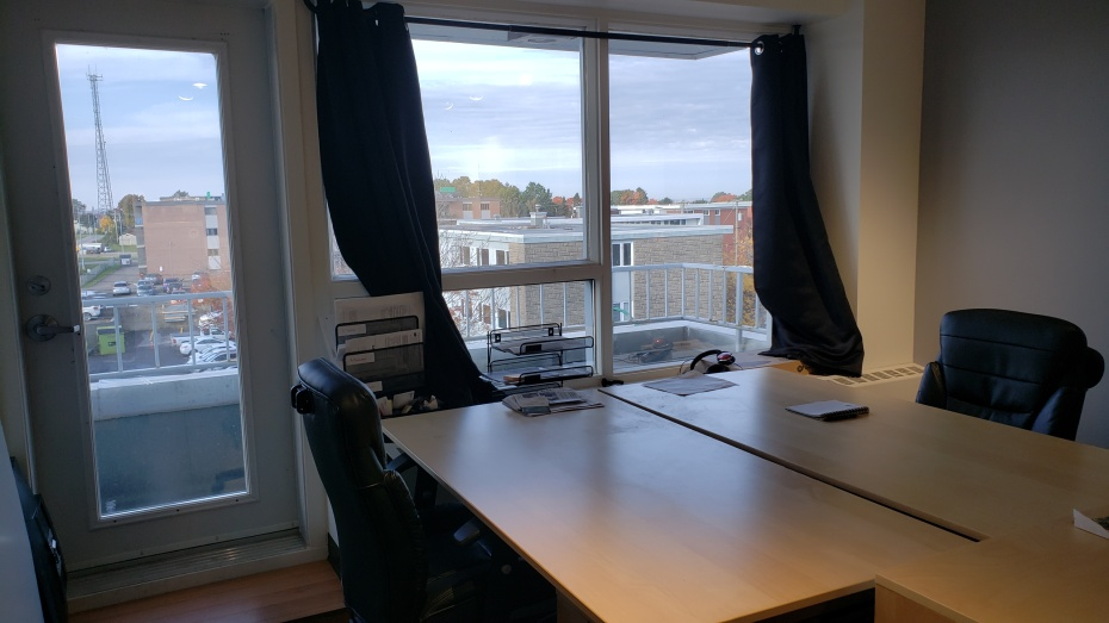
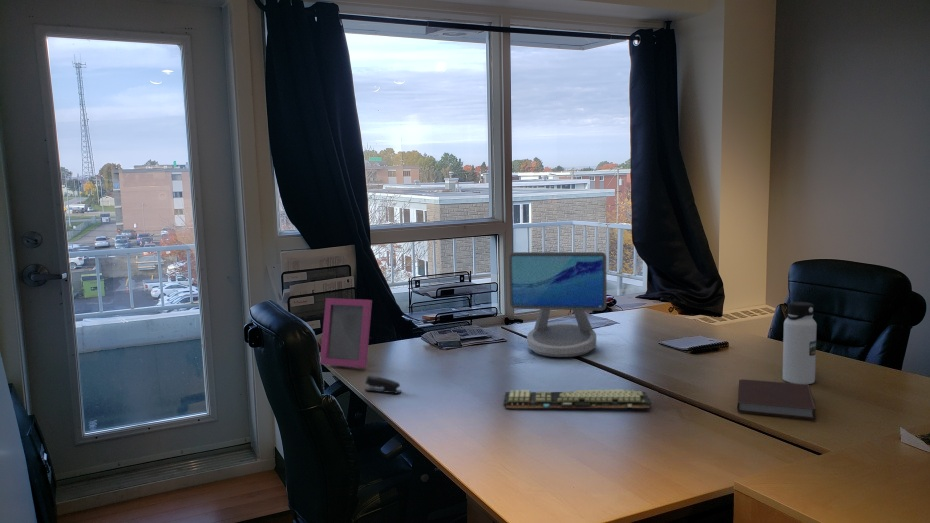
+ notebook (774, 397)
+ picture frame (348, 331)
+ keyboard (575, 398)
+ water bottle (799, 342)
+ computer monitor (560, 299)
+ stapler (383, 384)
